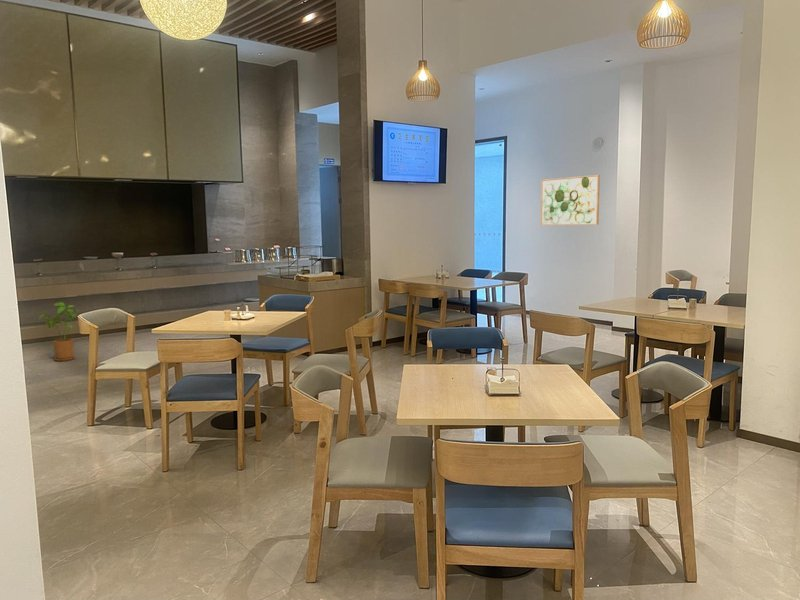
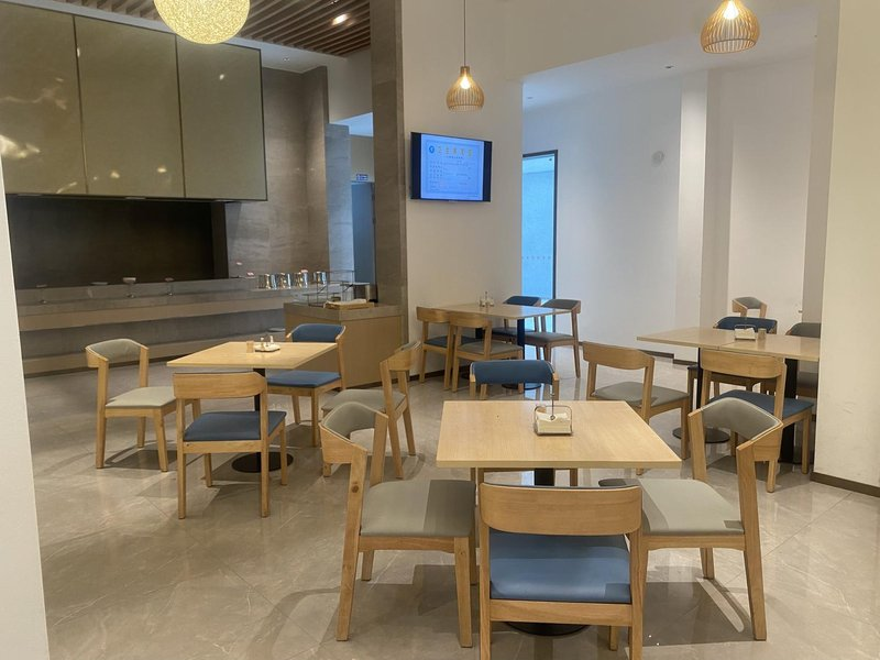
- house plant (59, 331)
- wall art (568, 201)
